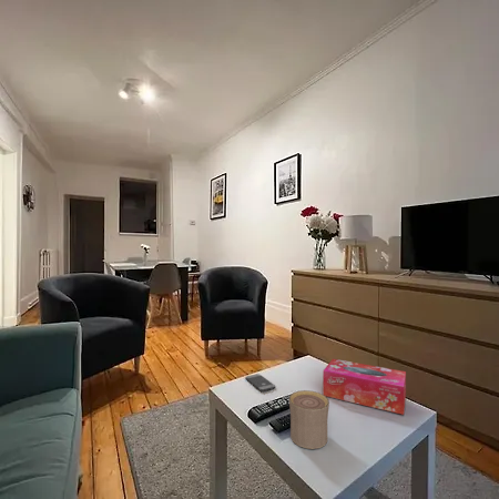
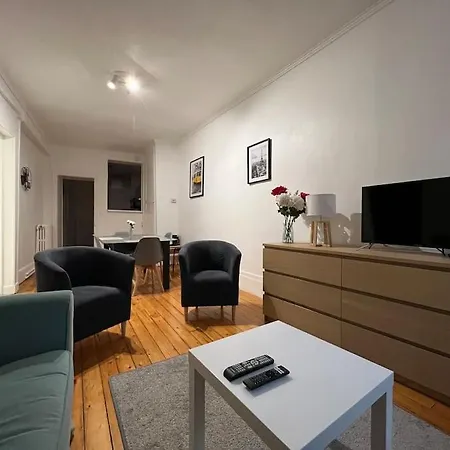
- tissue box (364, 383)
- cup (308, 418)
- smartphone (259, 381)
